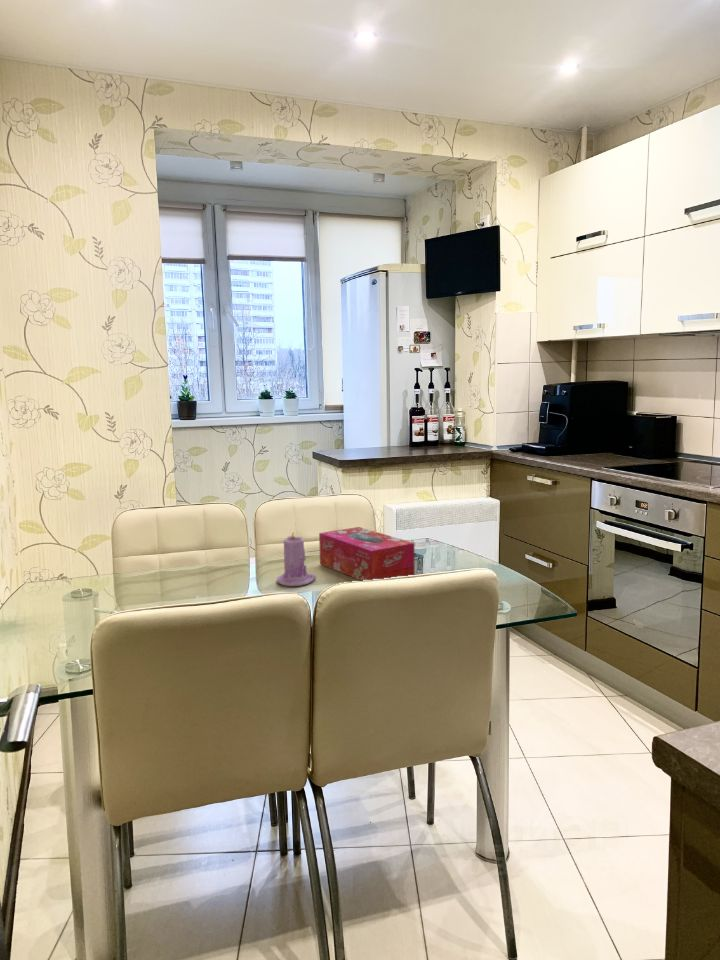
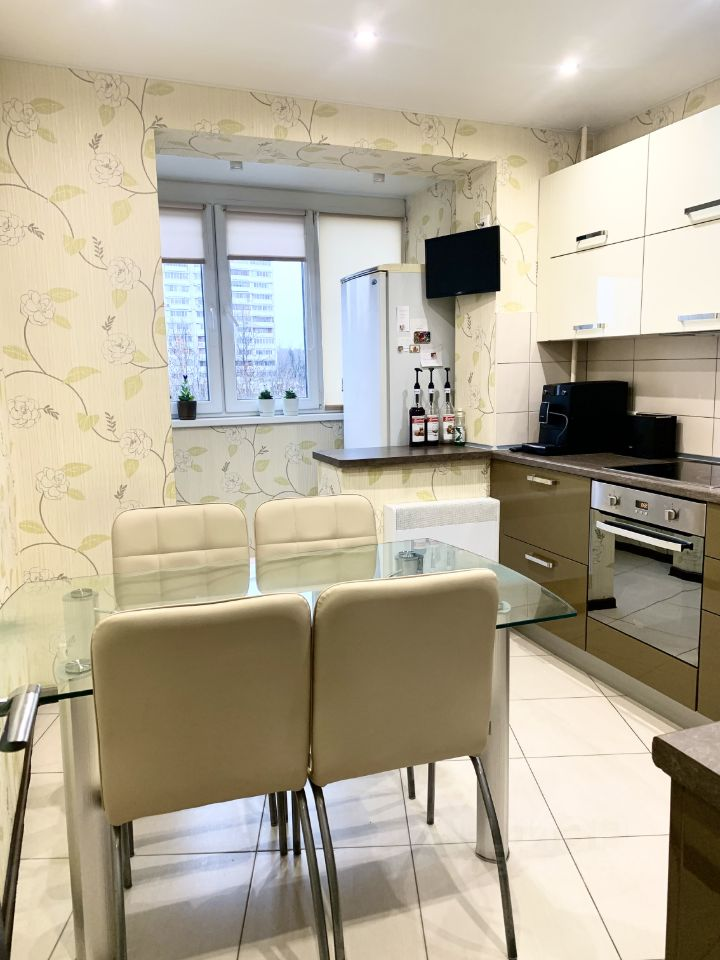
- candle (293, 555)
- tissue box (365, 553)
